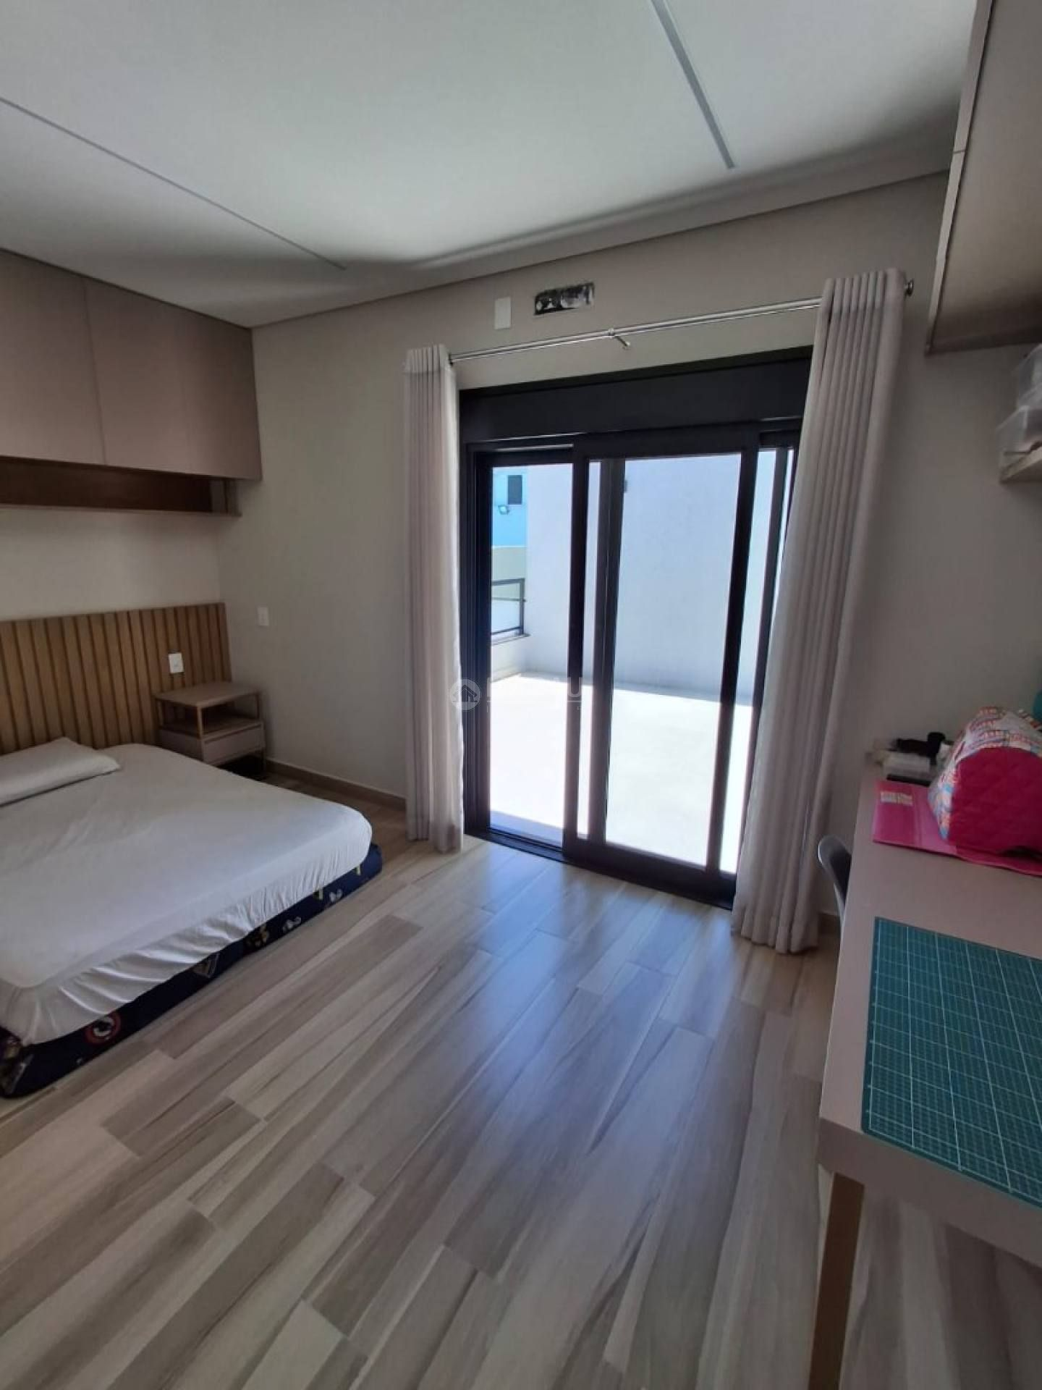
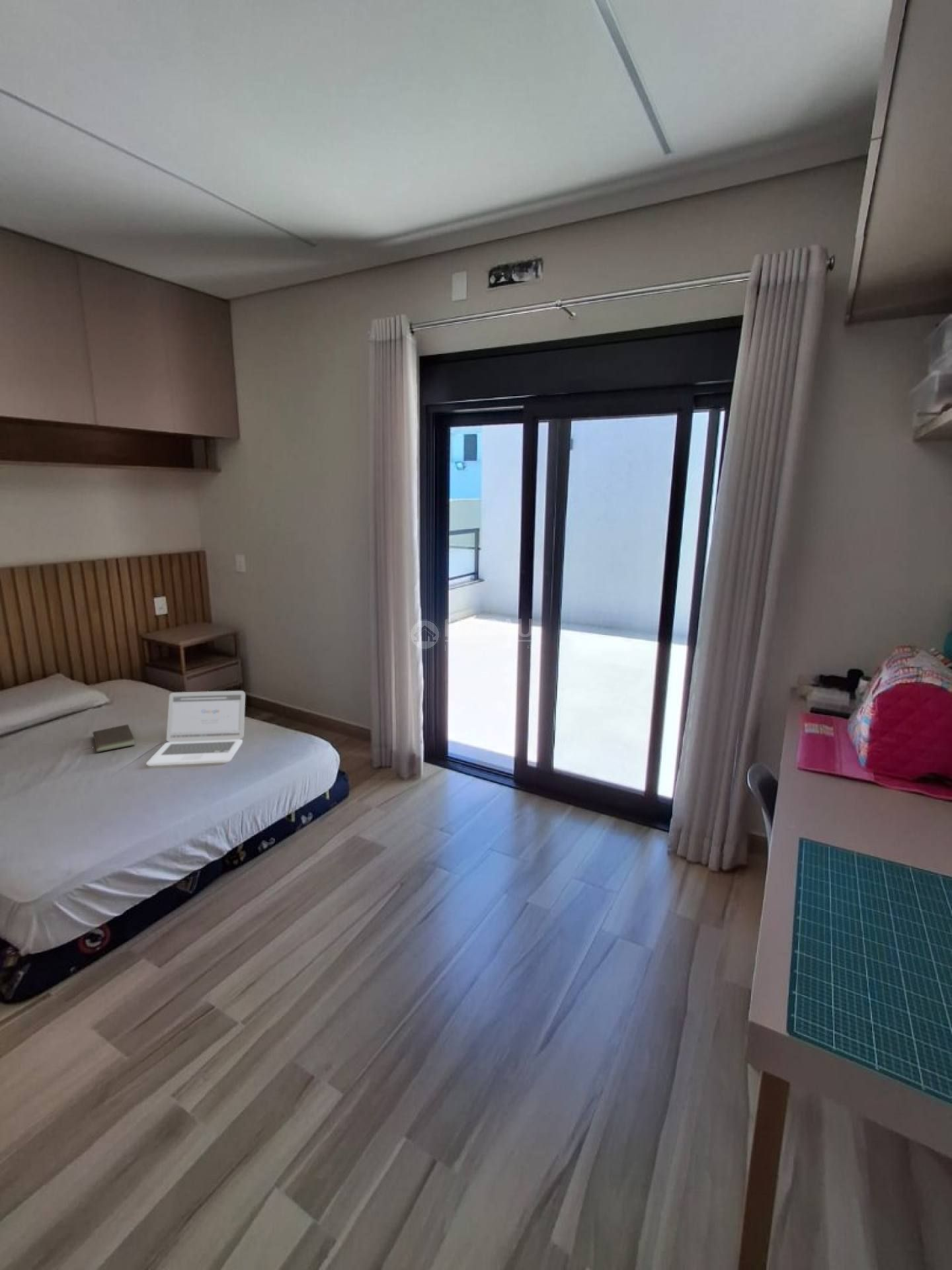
+ laptop (198, 726)
+ book (108, 739)
